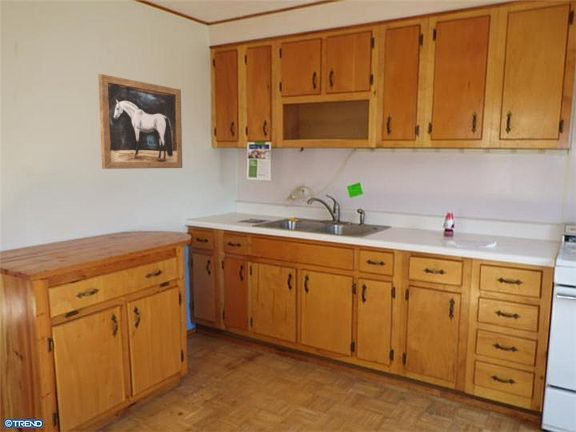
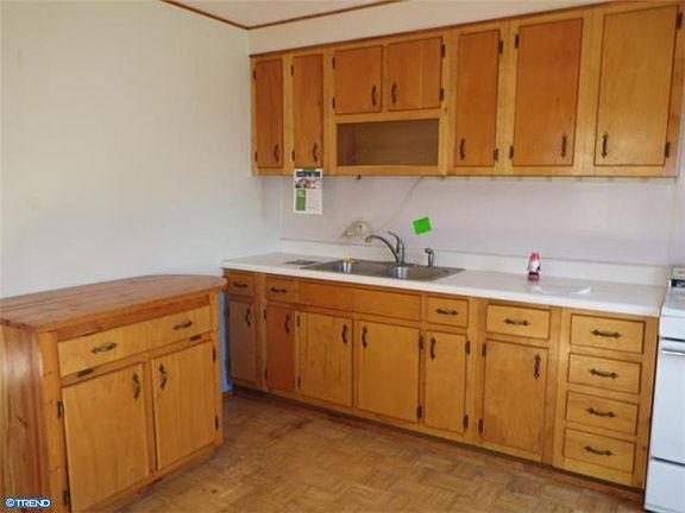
- wall art (144, 126)
